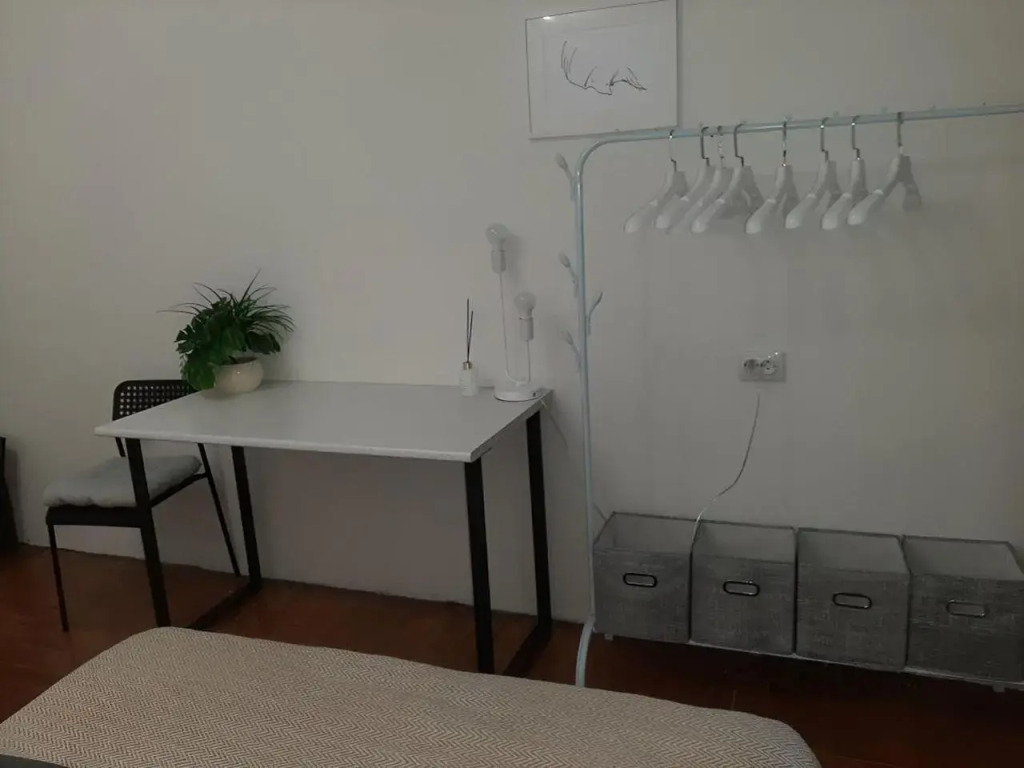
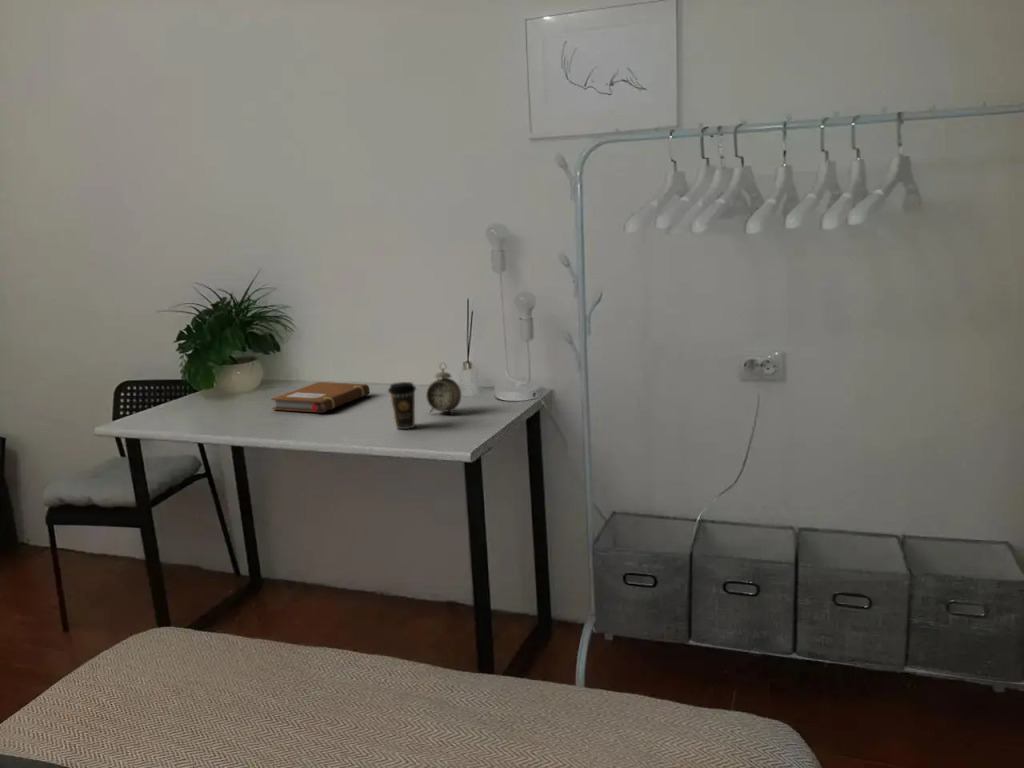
+ alarm clock (442, 388)
+ notebook (320, 397)
+ coffee cup (403, 405)
